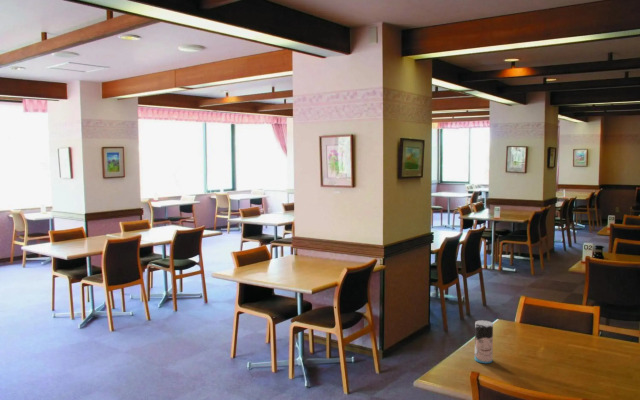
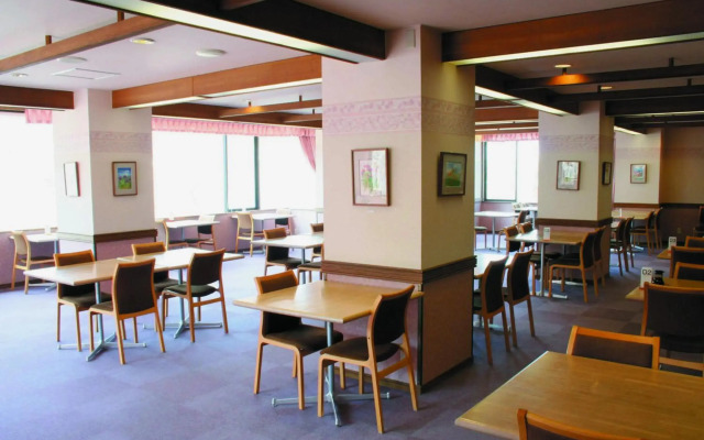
- cup (483, 341)
